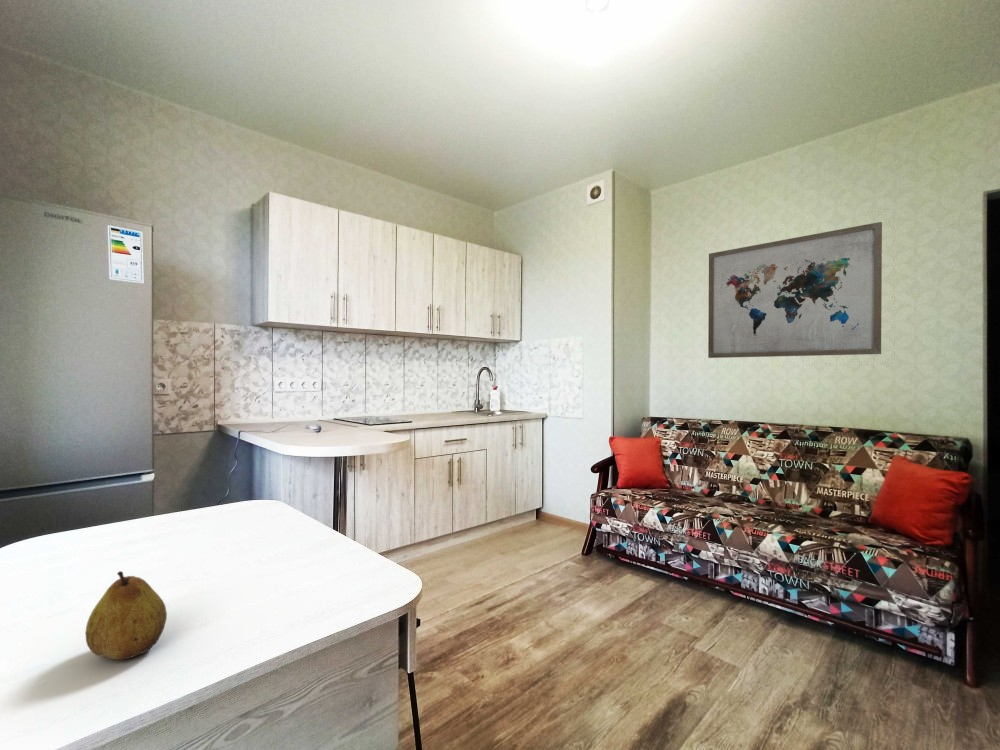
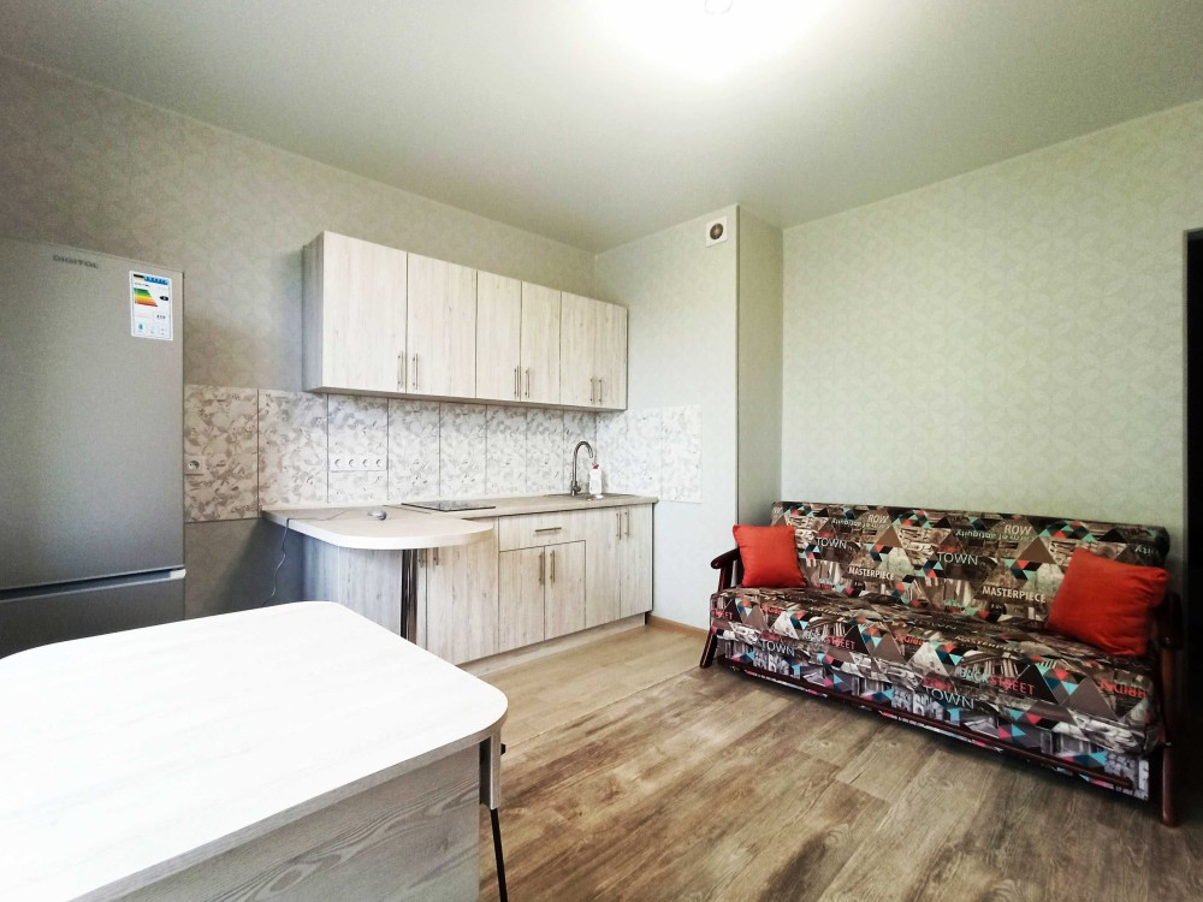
- fruit (127, 607)
- wall art (785, 298)
